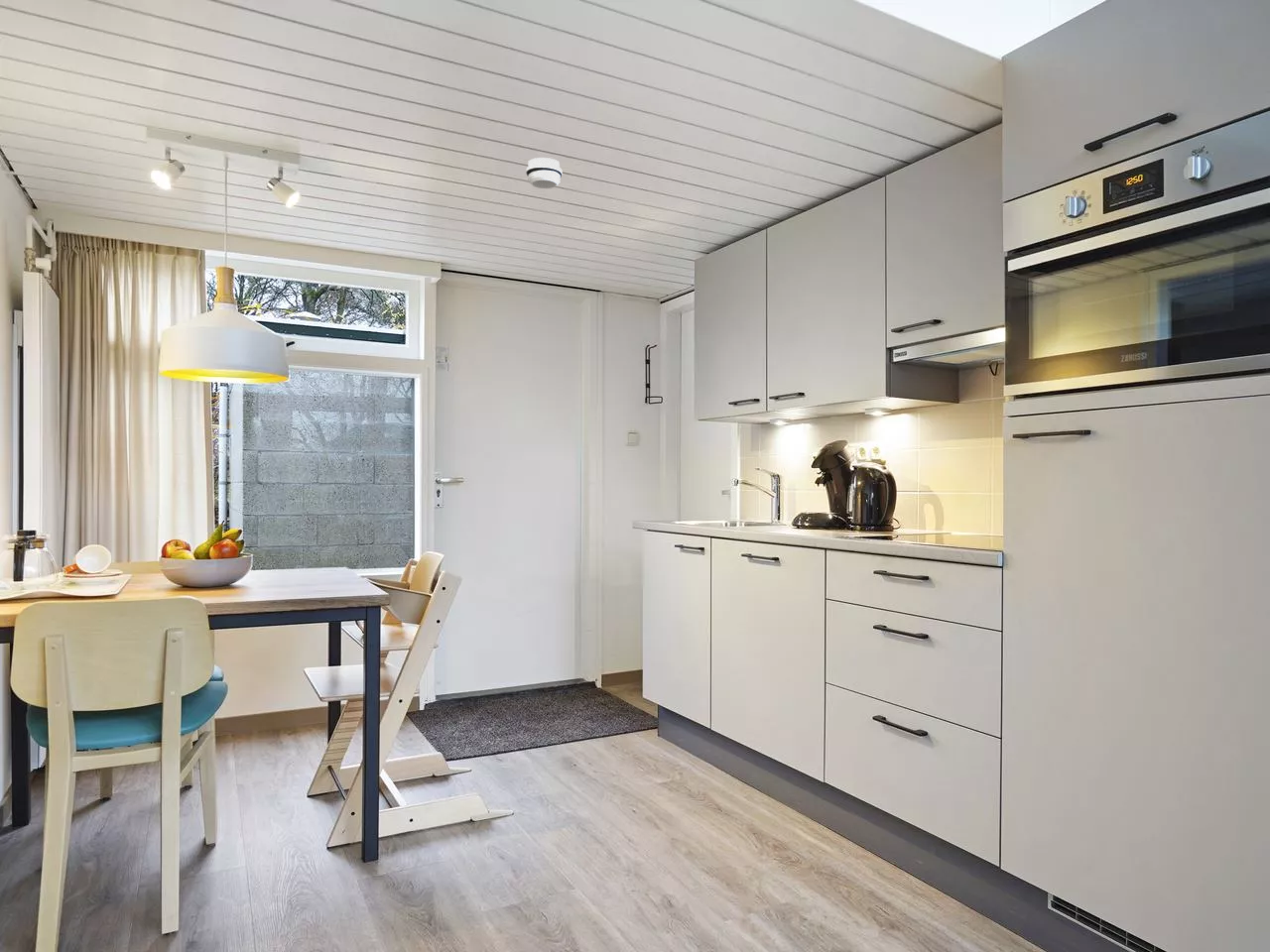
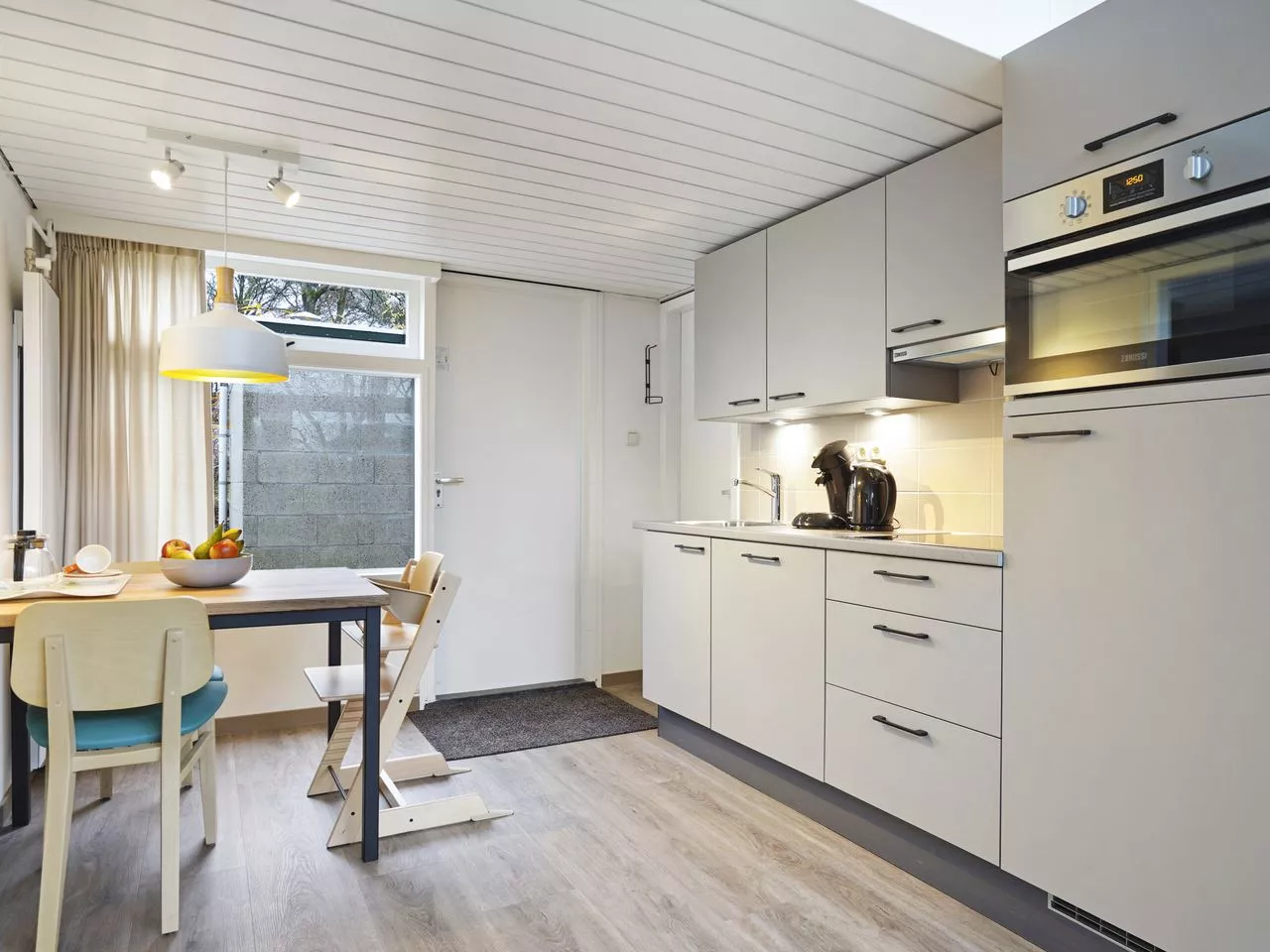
- smoke detector (544, 174)
